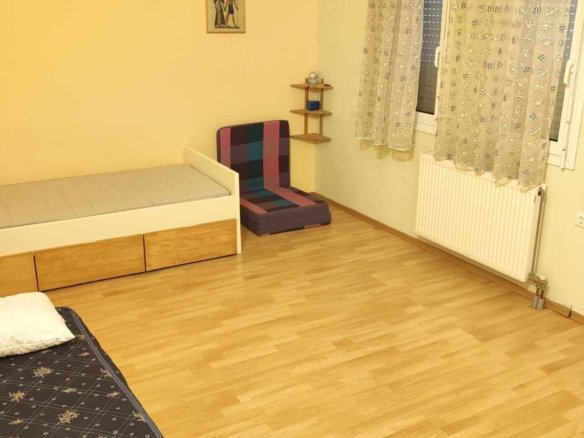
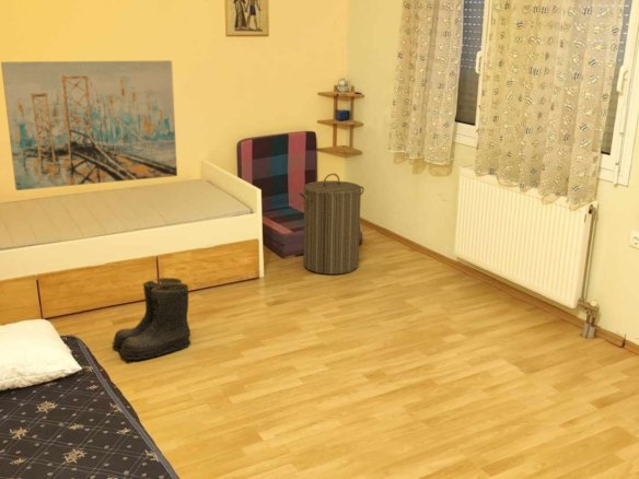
+ wall art (95, 122)
+ laundry hamper (332, 220)
+ boots (150, 316)
